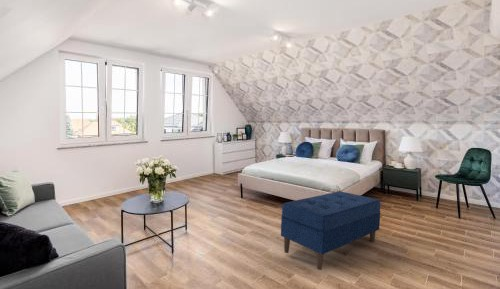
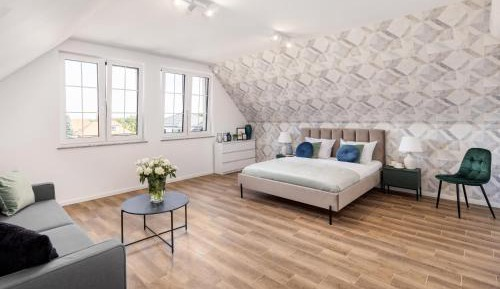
- bench (332, 224)
